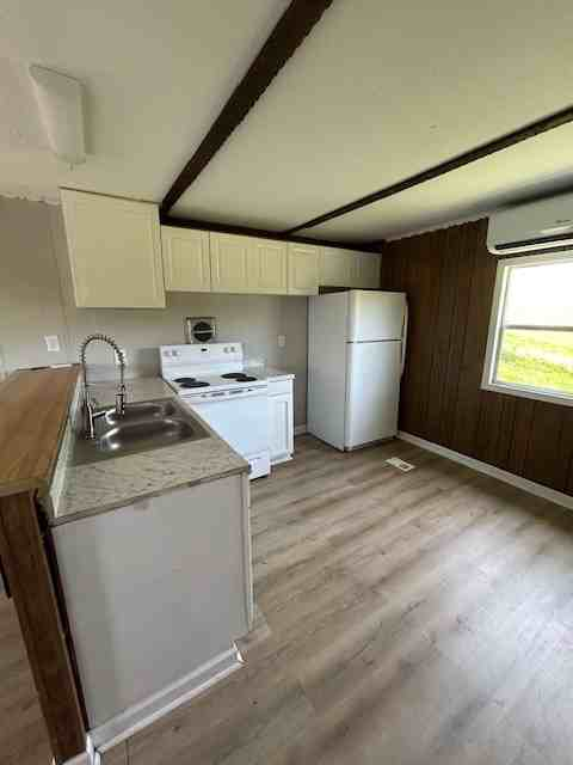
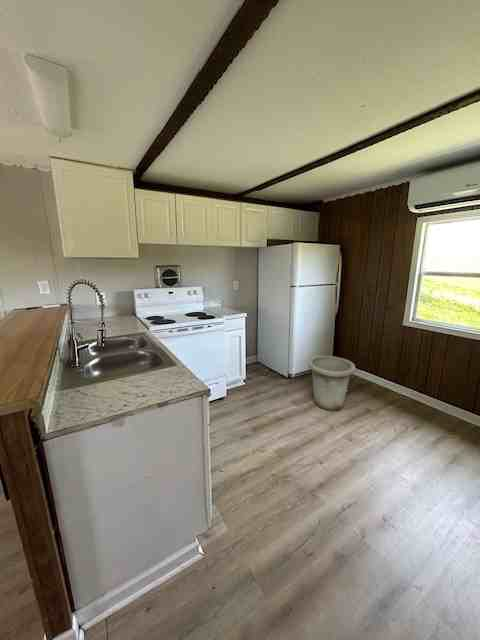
+ trash can (329, 383)
